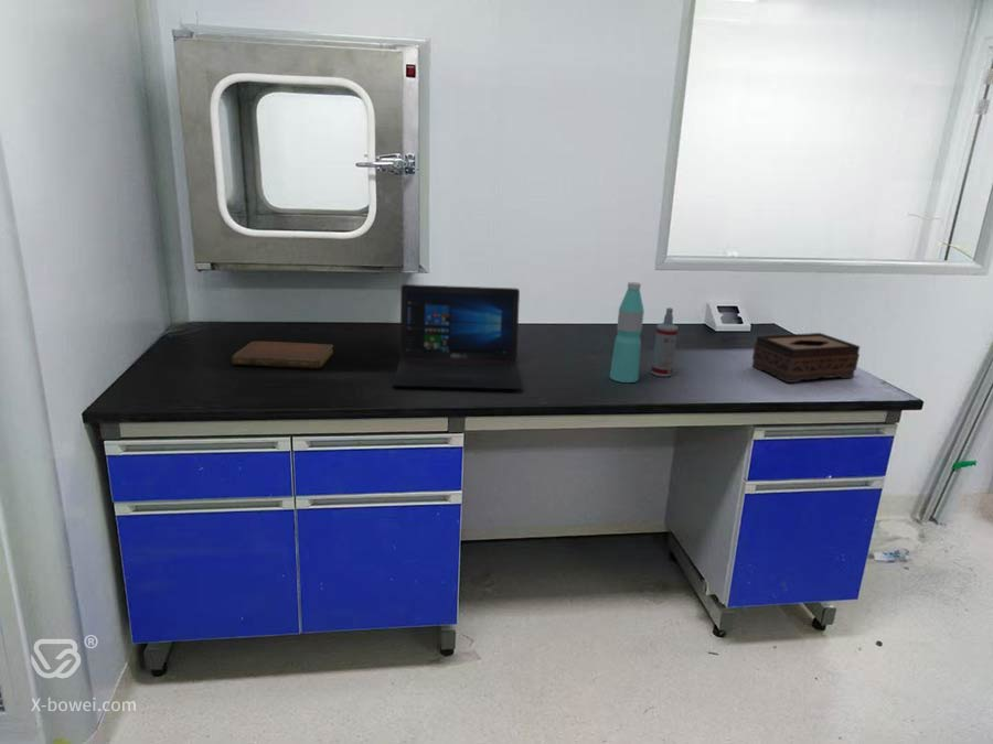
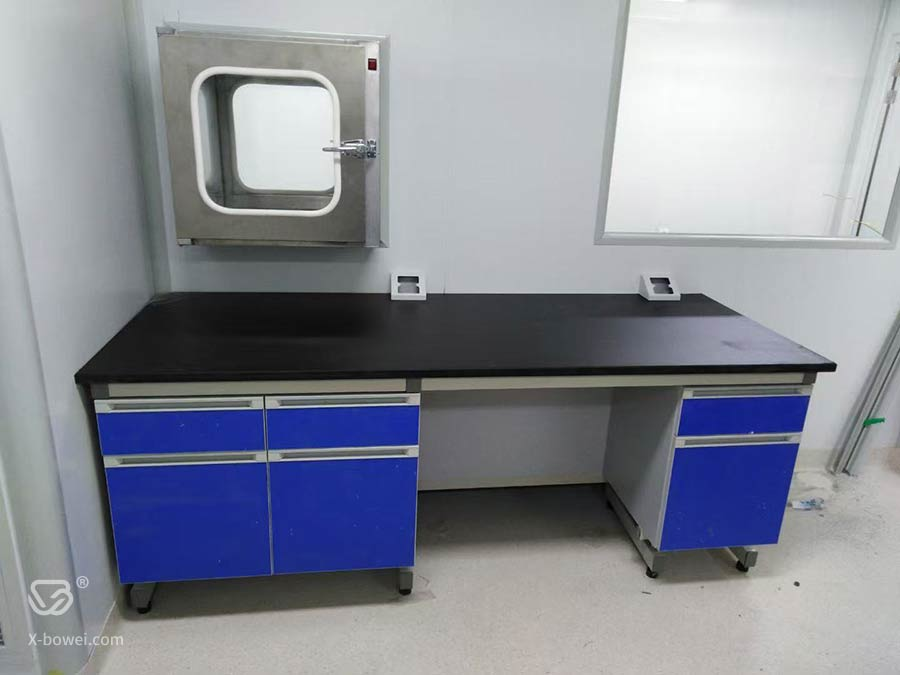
- water bottle (629, 331)
- notebook (285, 354)
- spray bottle (665, 341)
- tissue box (804, 356)
- laptop (459, 335)
